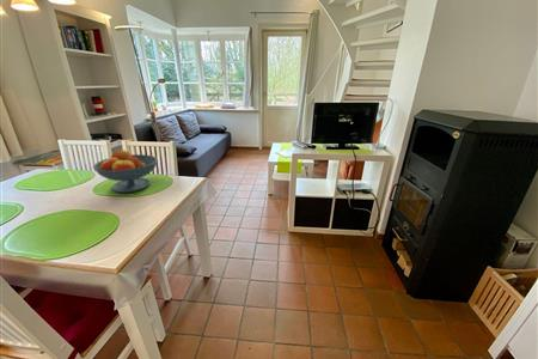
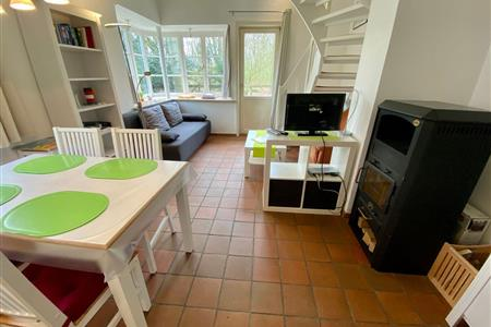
- fruit bowl (128, 169)
